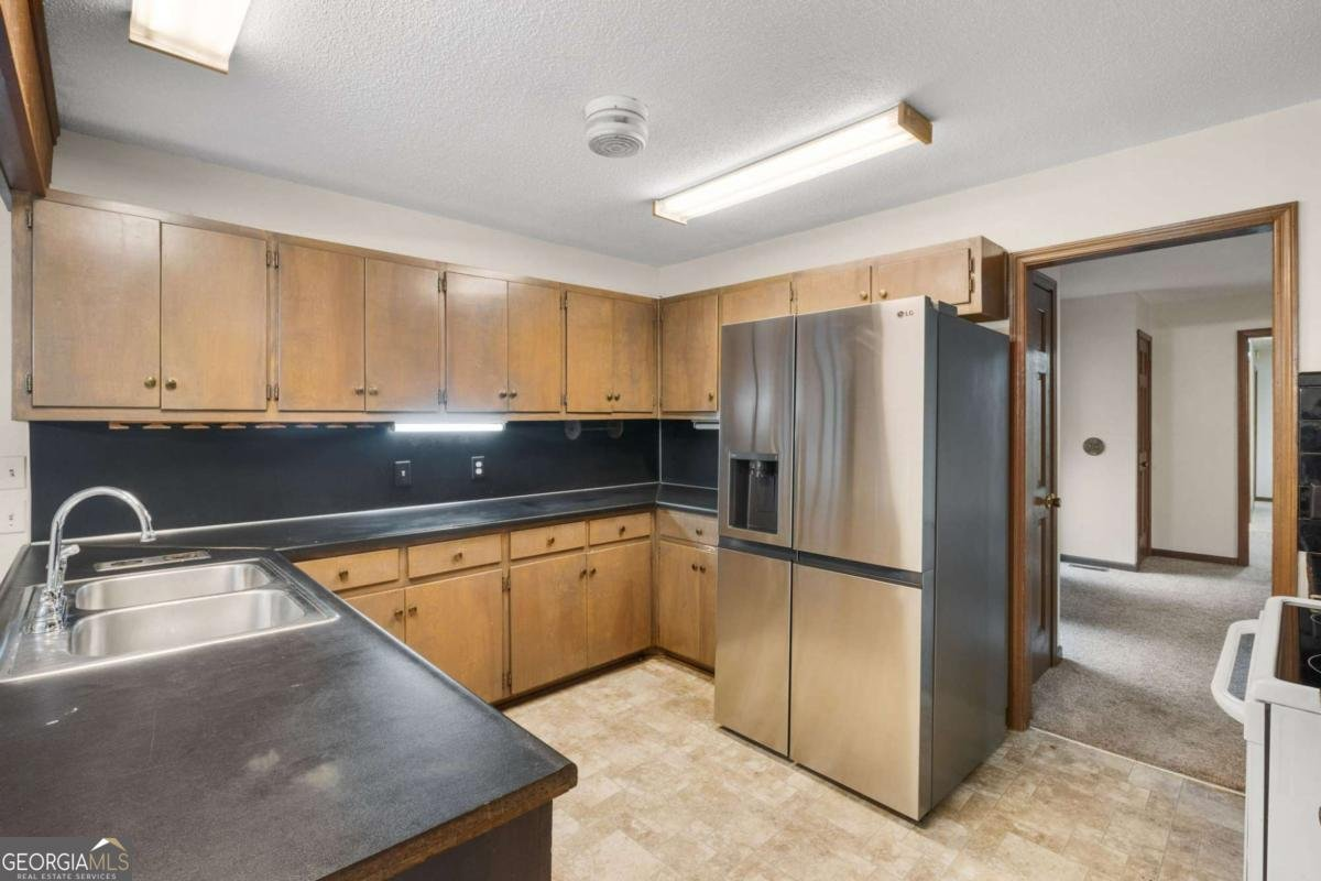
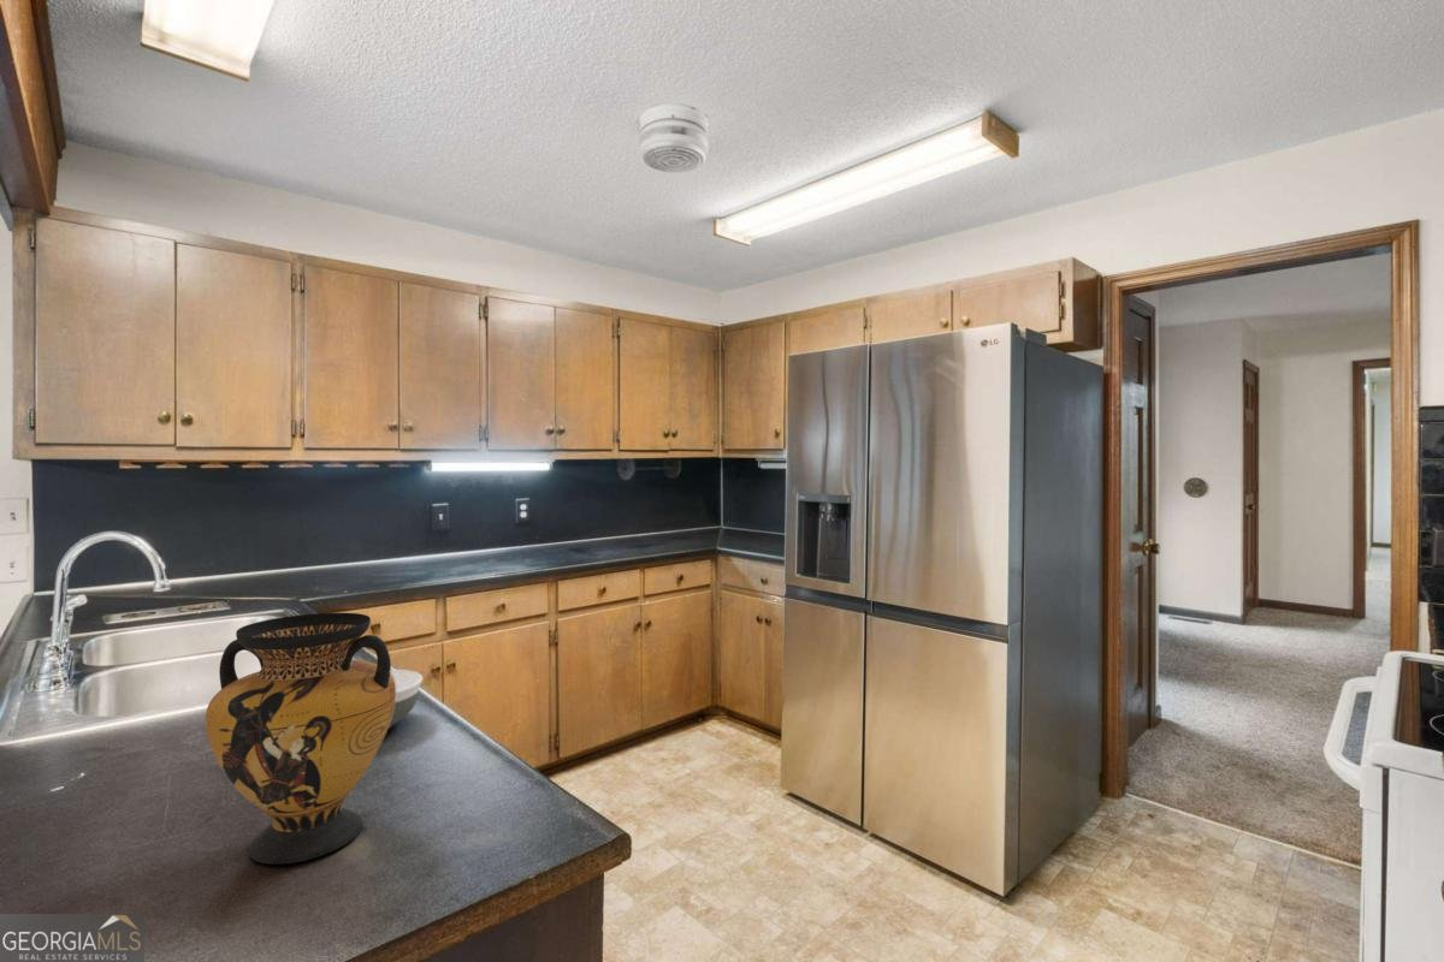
+ bowl (392, 713)
+ vase (307, 730)
